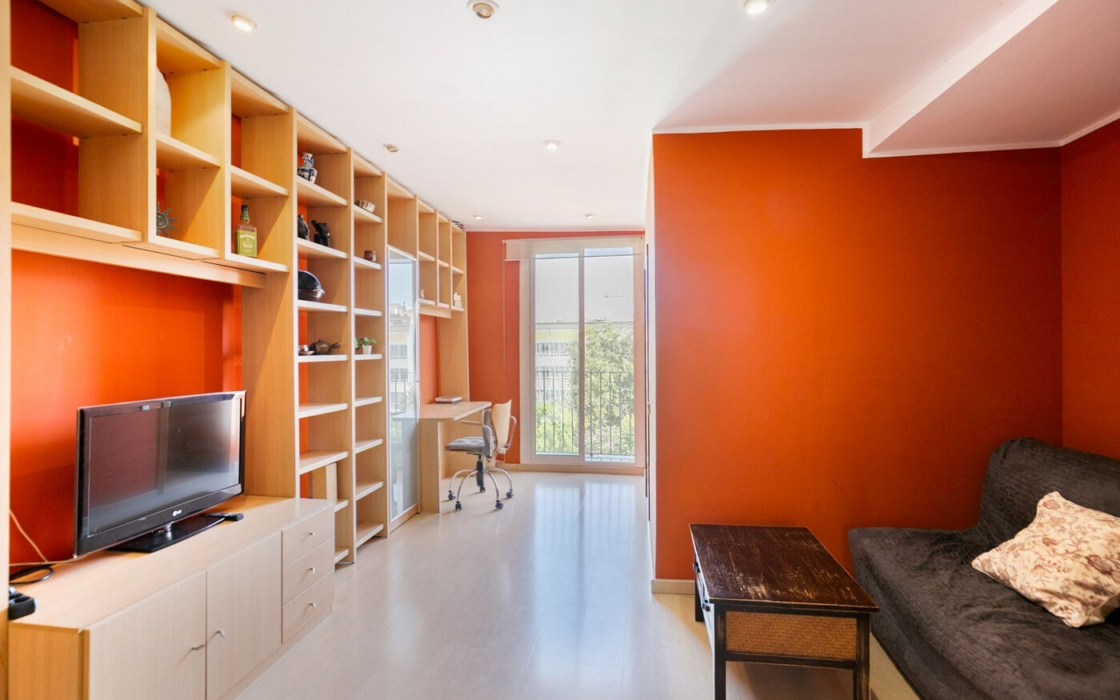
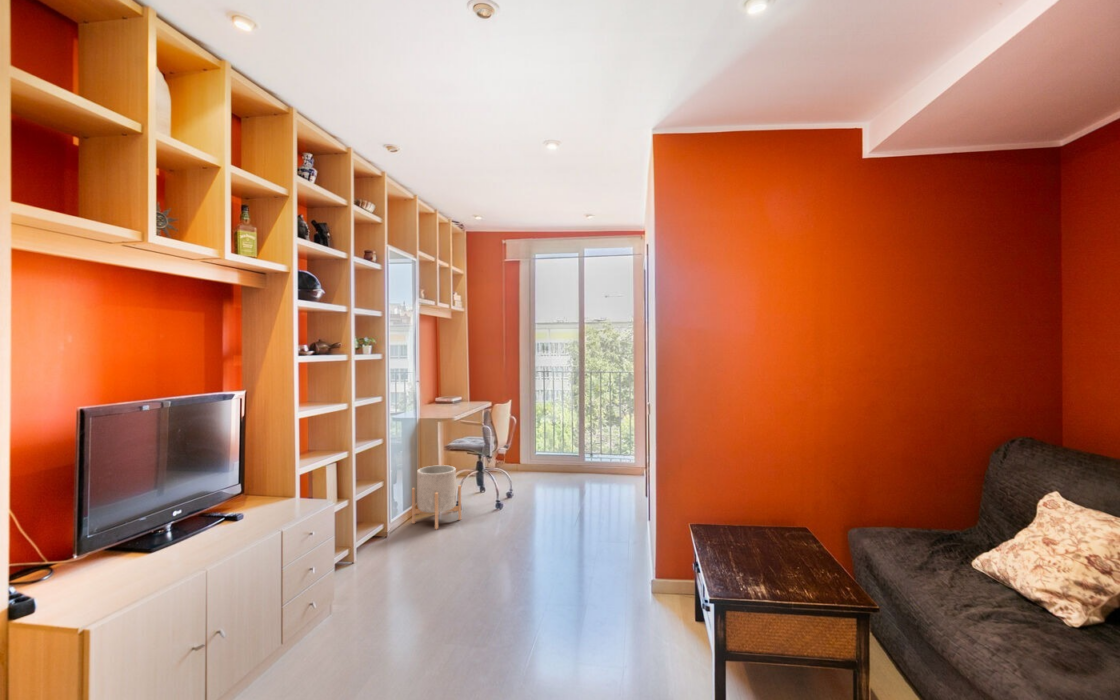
+ planter (436, 495)
